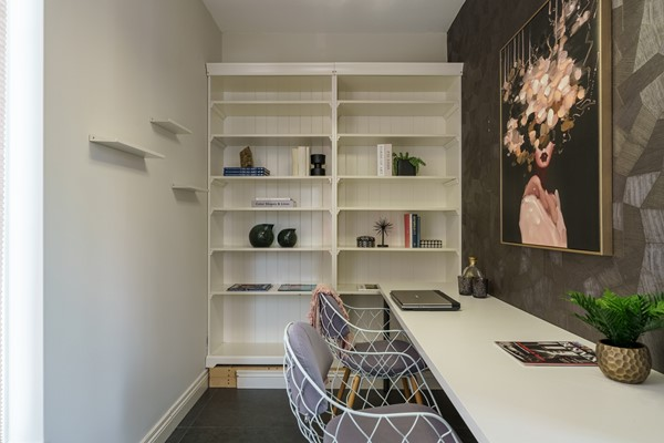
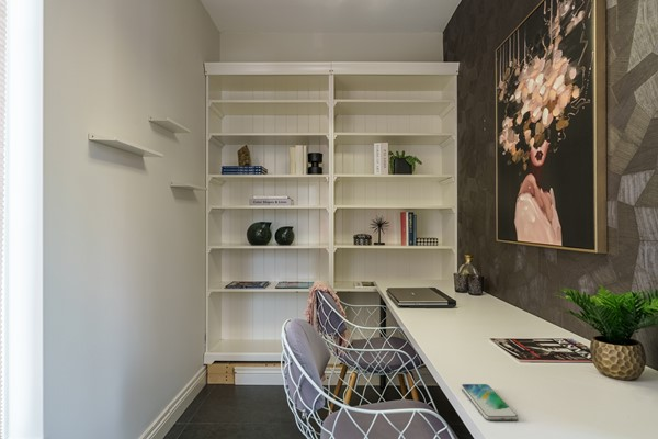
+ smartphone (487, 399)
